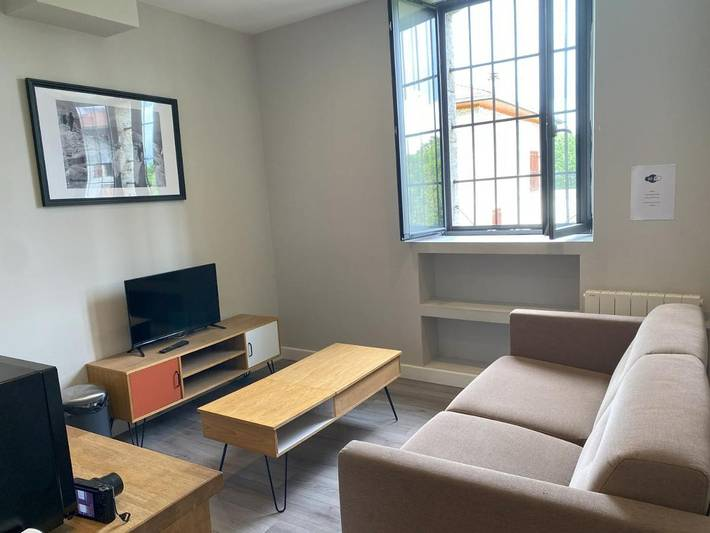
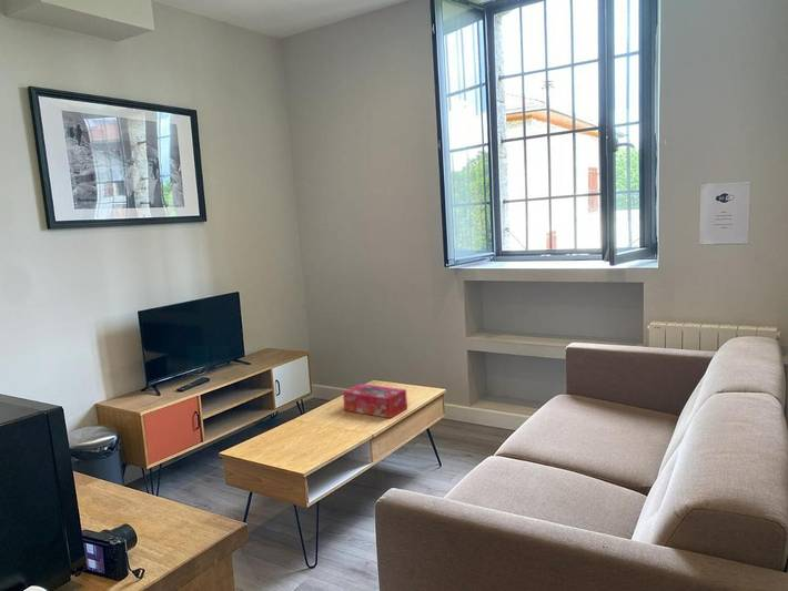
+ tissue box (374, 399)
